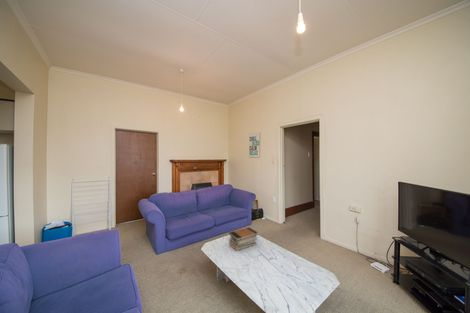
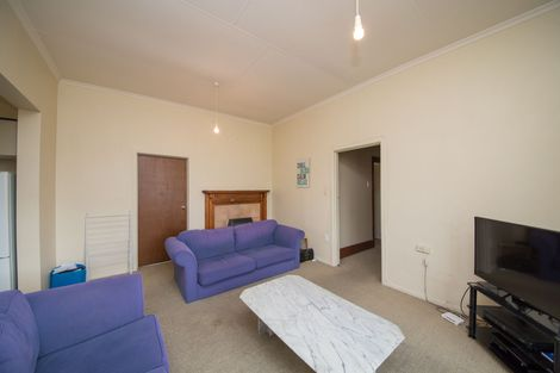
- book stack (243, 238)
